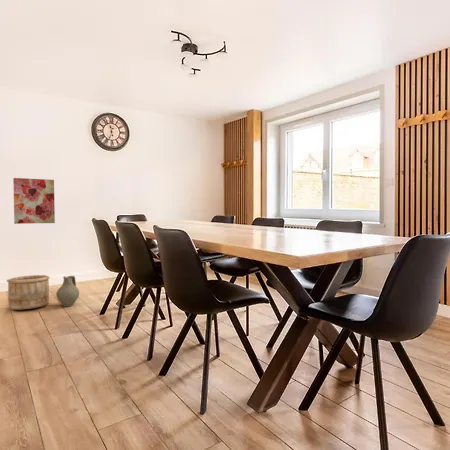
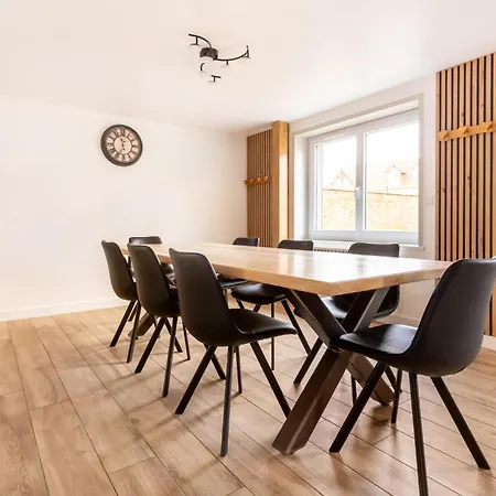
- wooden bucket (29, 291)
- wall art (34, 201)
- ceramic jug (68, 290)
